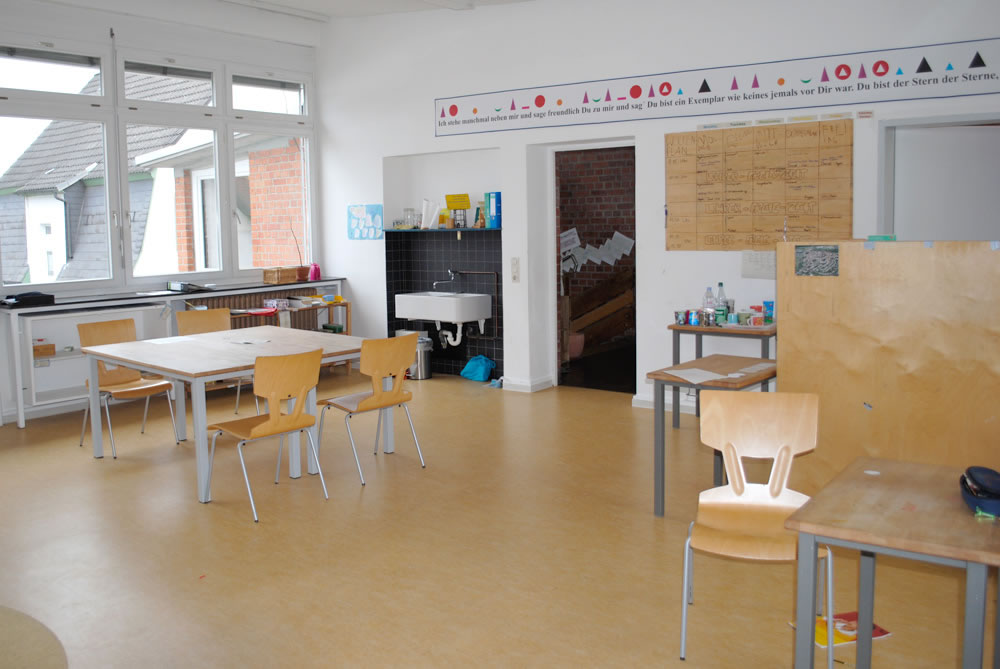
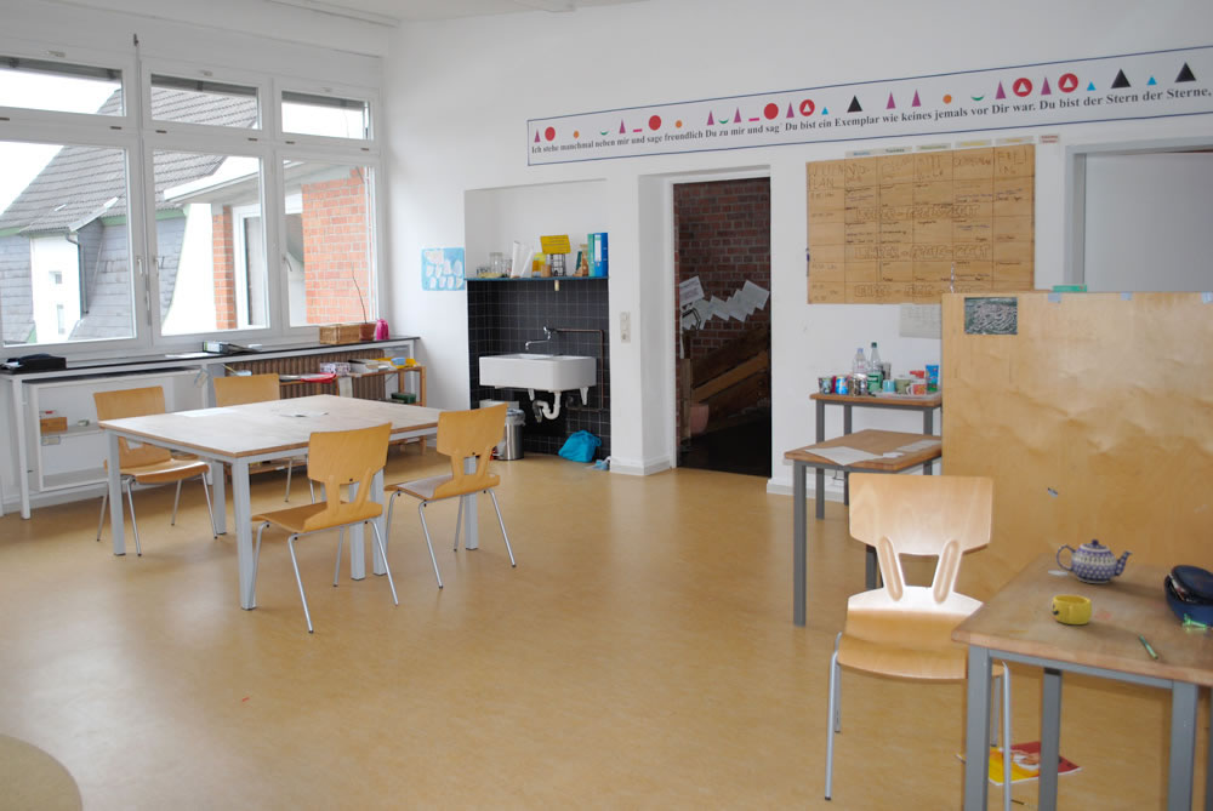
+ pen (1147, 646)
+ cup (1071, 611)
+ teapot (1093, 559)
